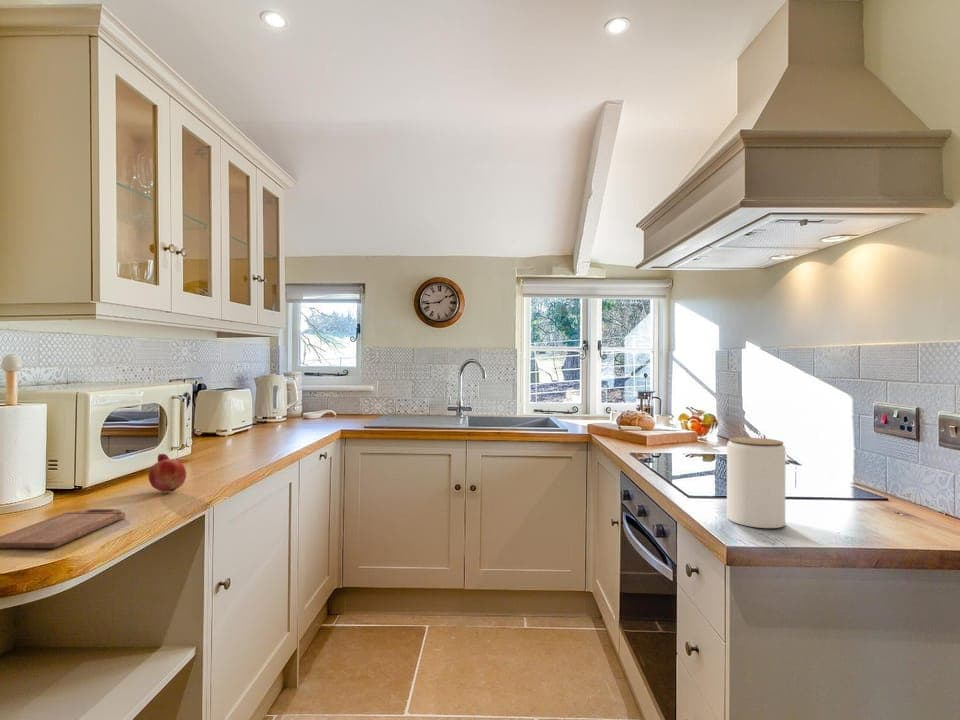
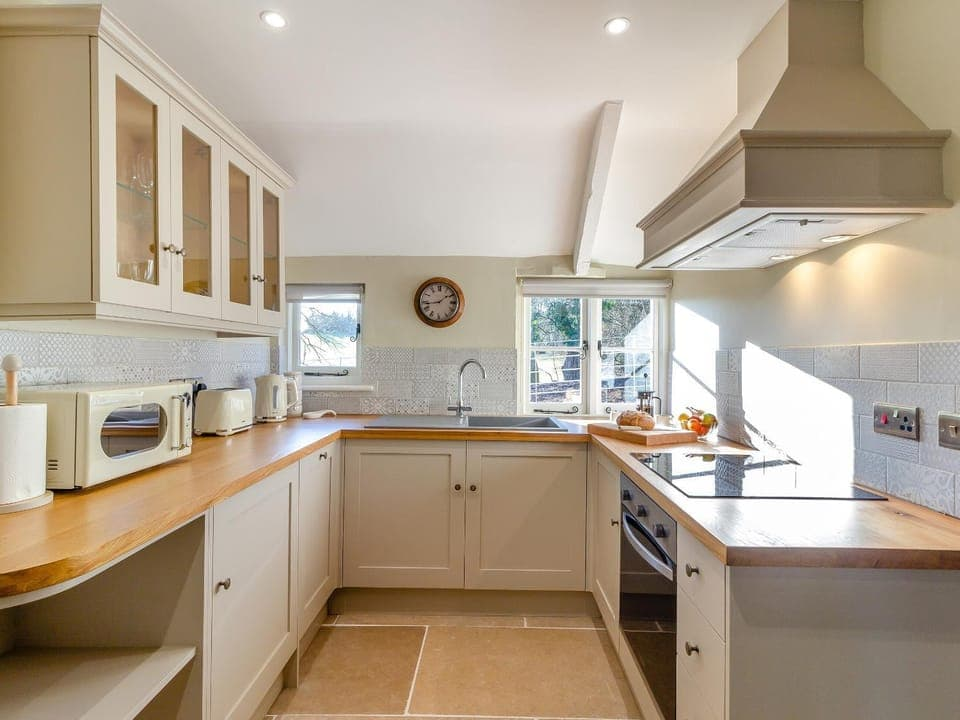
- jar (755, 480)
- cutting board (66, 526)
- fruit (167, 472)
